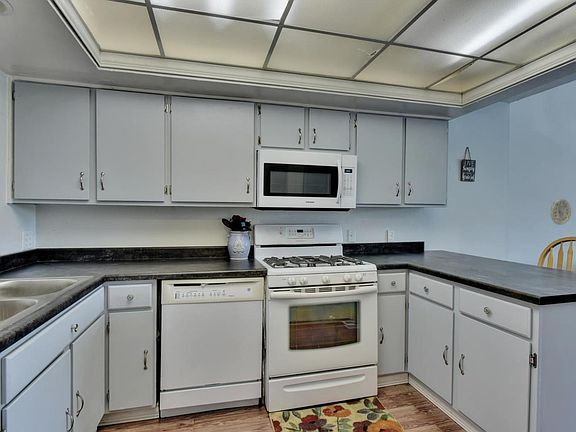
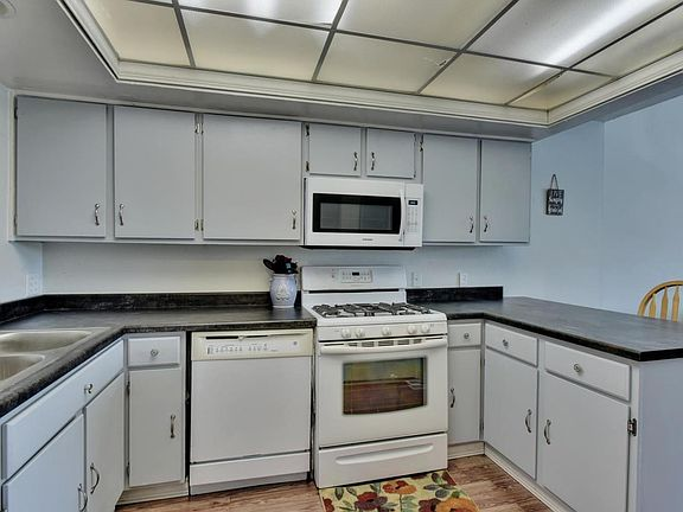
- decorative plate (561, 212)
